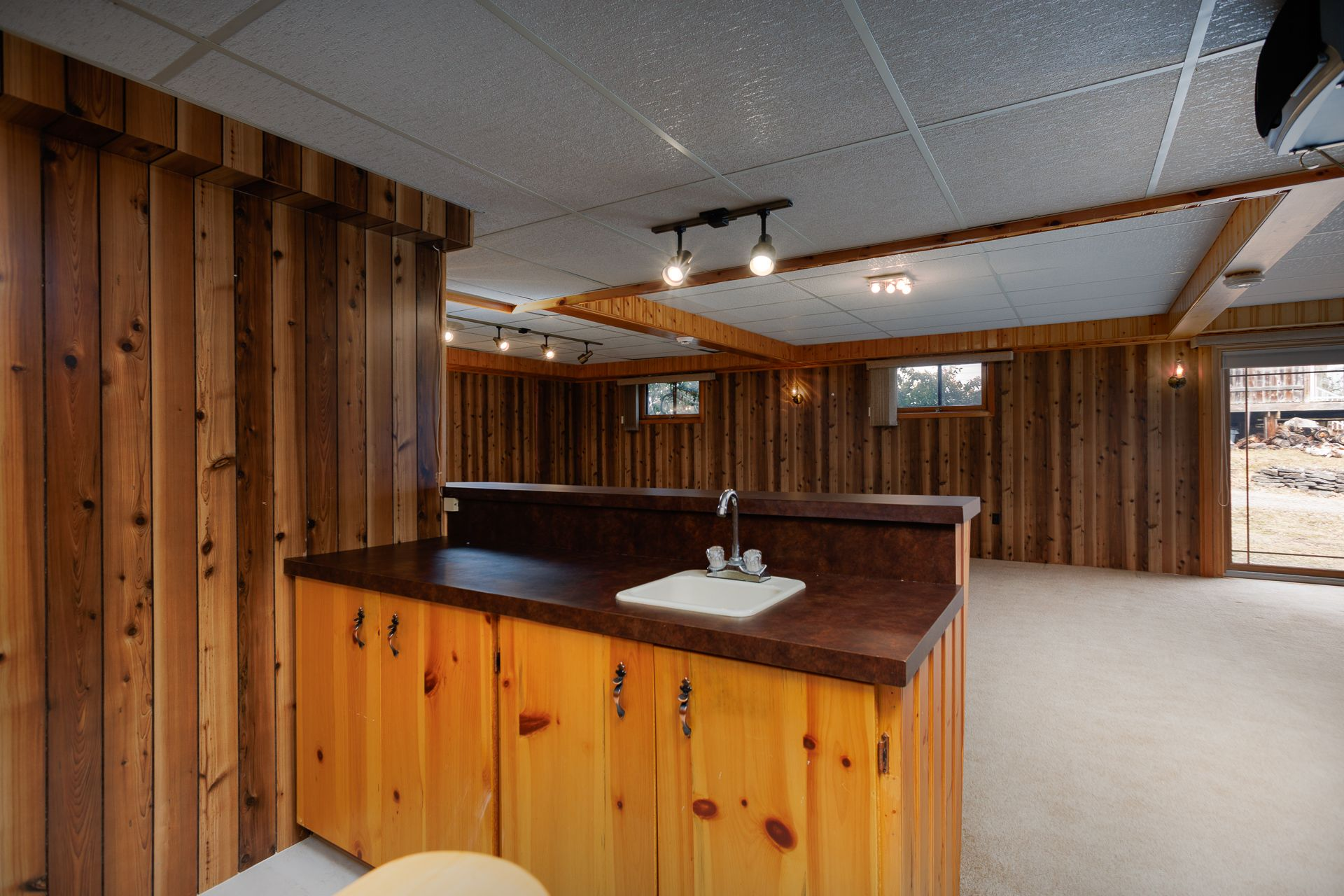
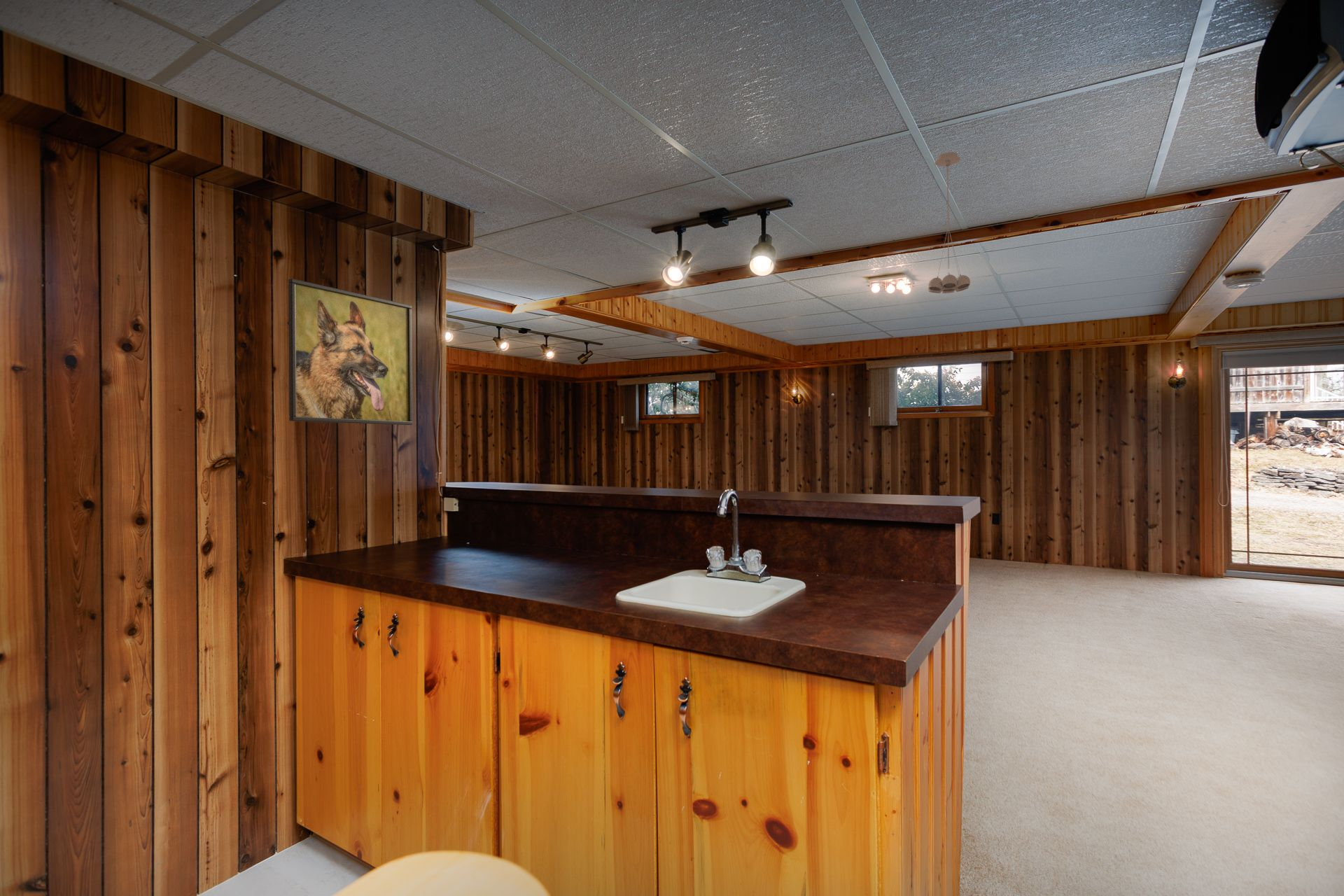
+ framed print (355, 358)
+ pendant light (948, 223)
